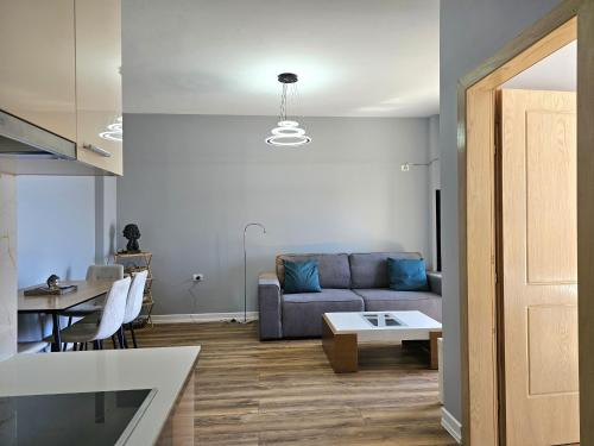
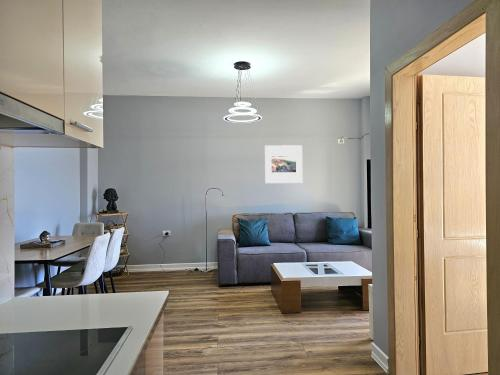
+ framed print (283, 164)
